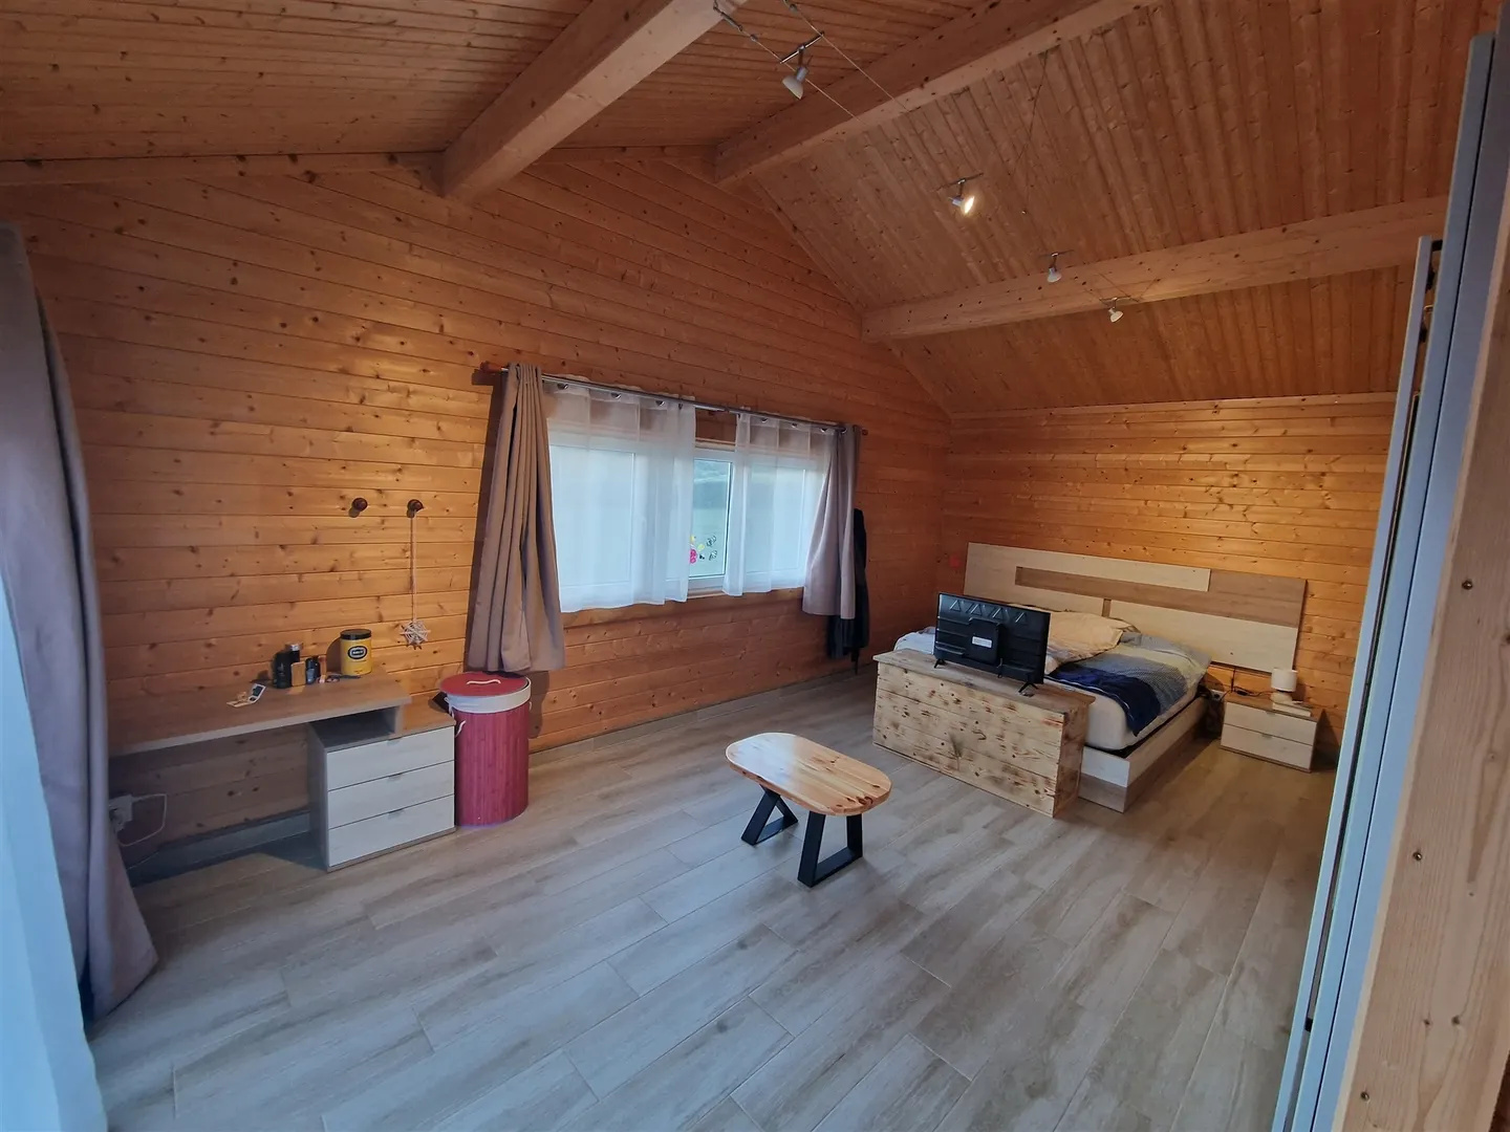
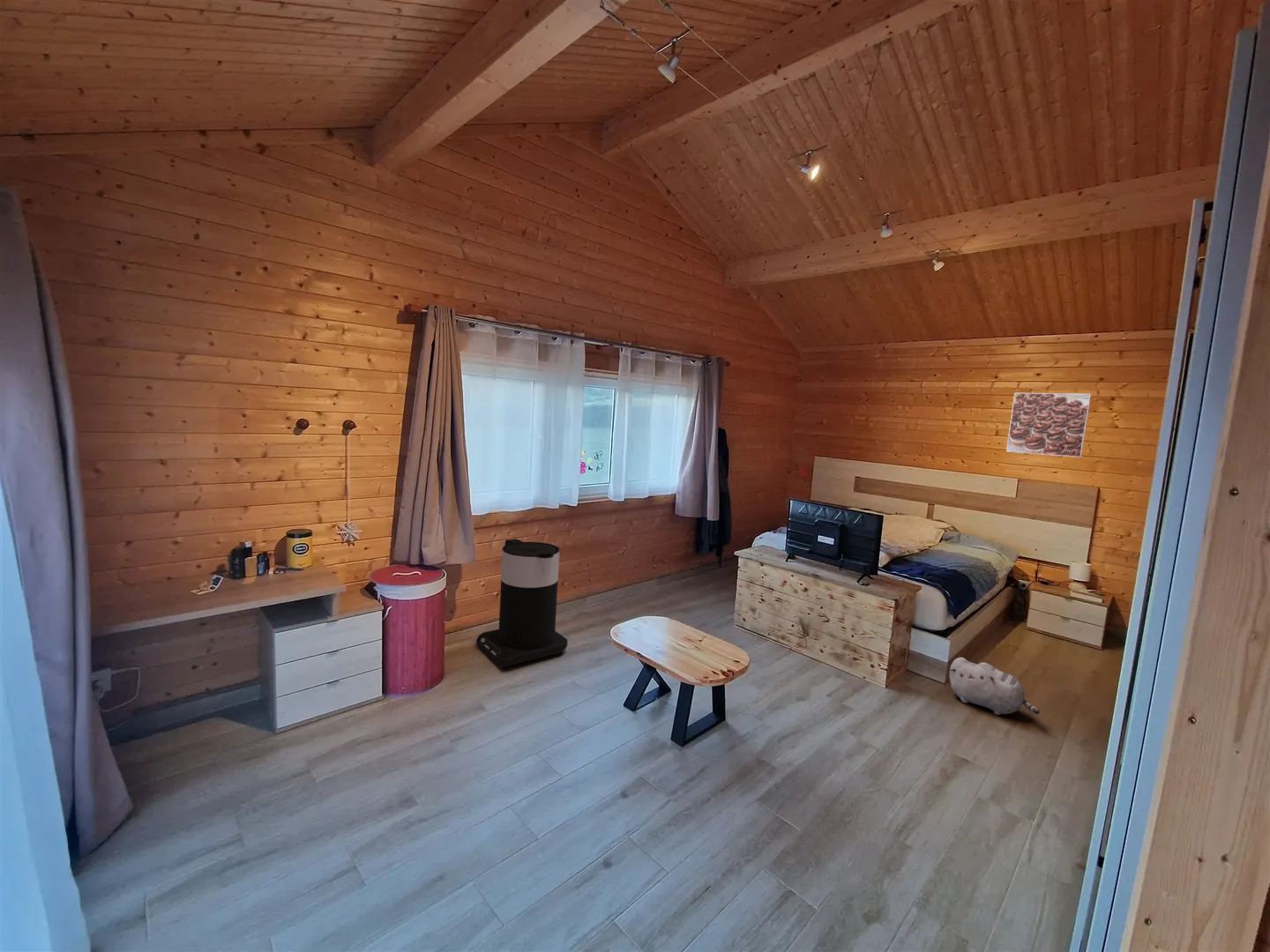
+ trash can (522, 597)
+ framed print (1046, 424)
+ plush toy (994, 686)
